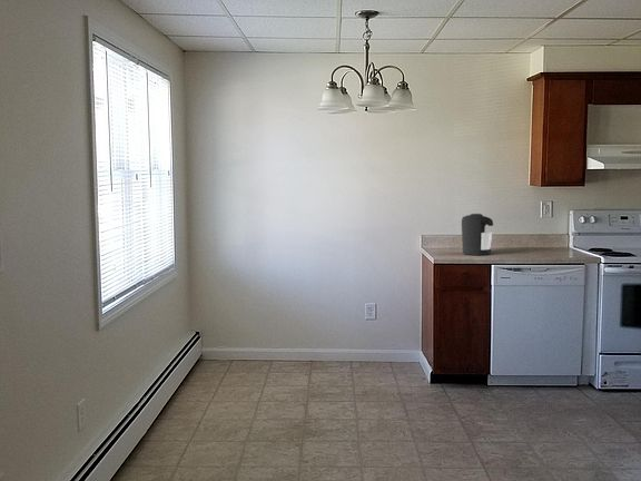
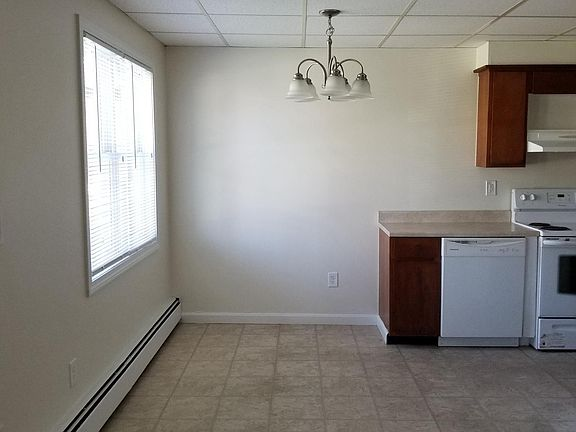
- coffee maker (476, 233)
